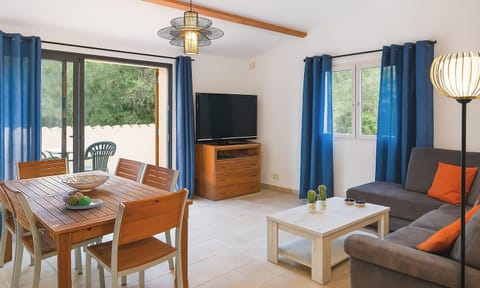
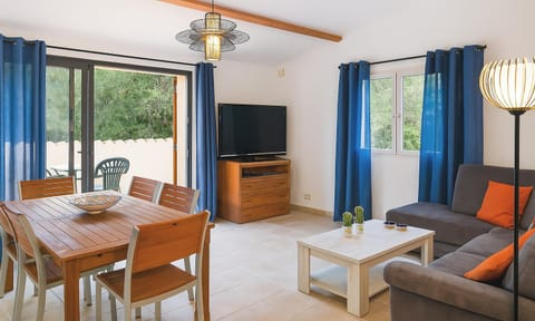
- fruit bowl (82, 199)
